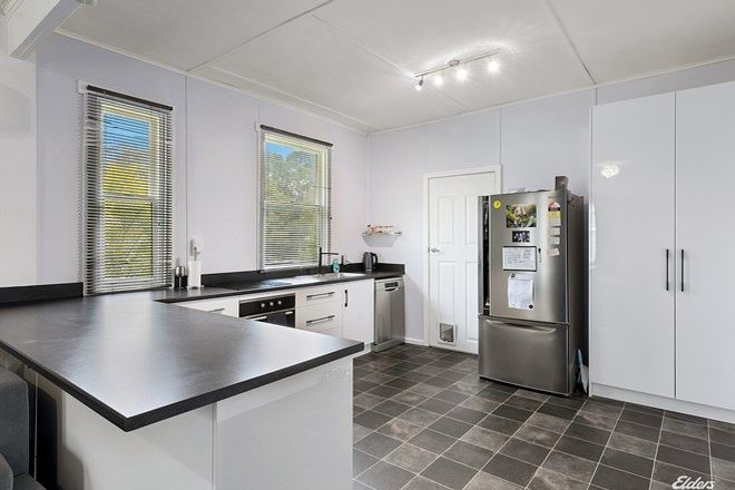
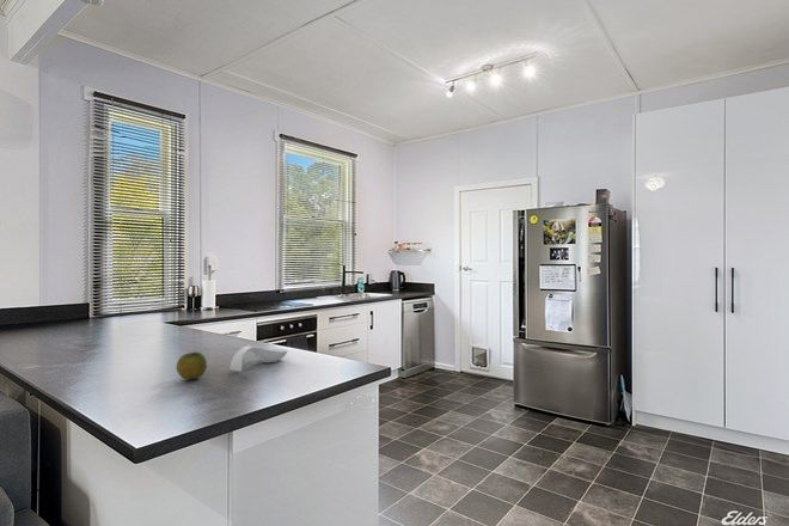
+ spoon rest (259, 354)
+ fruit (191, 365)
